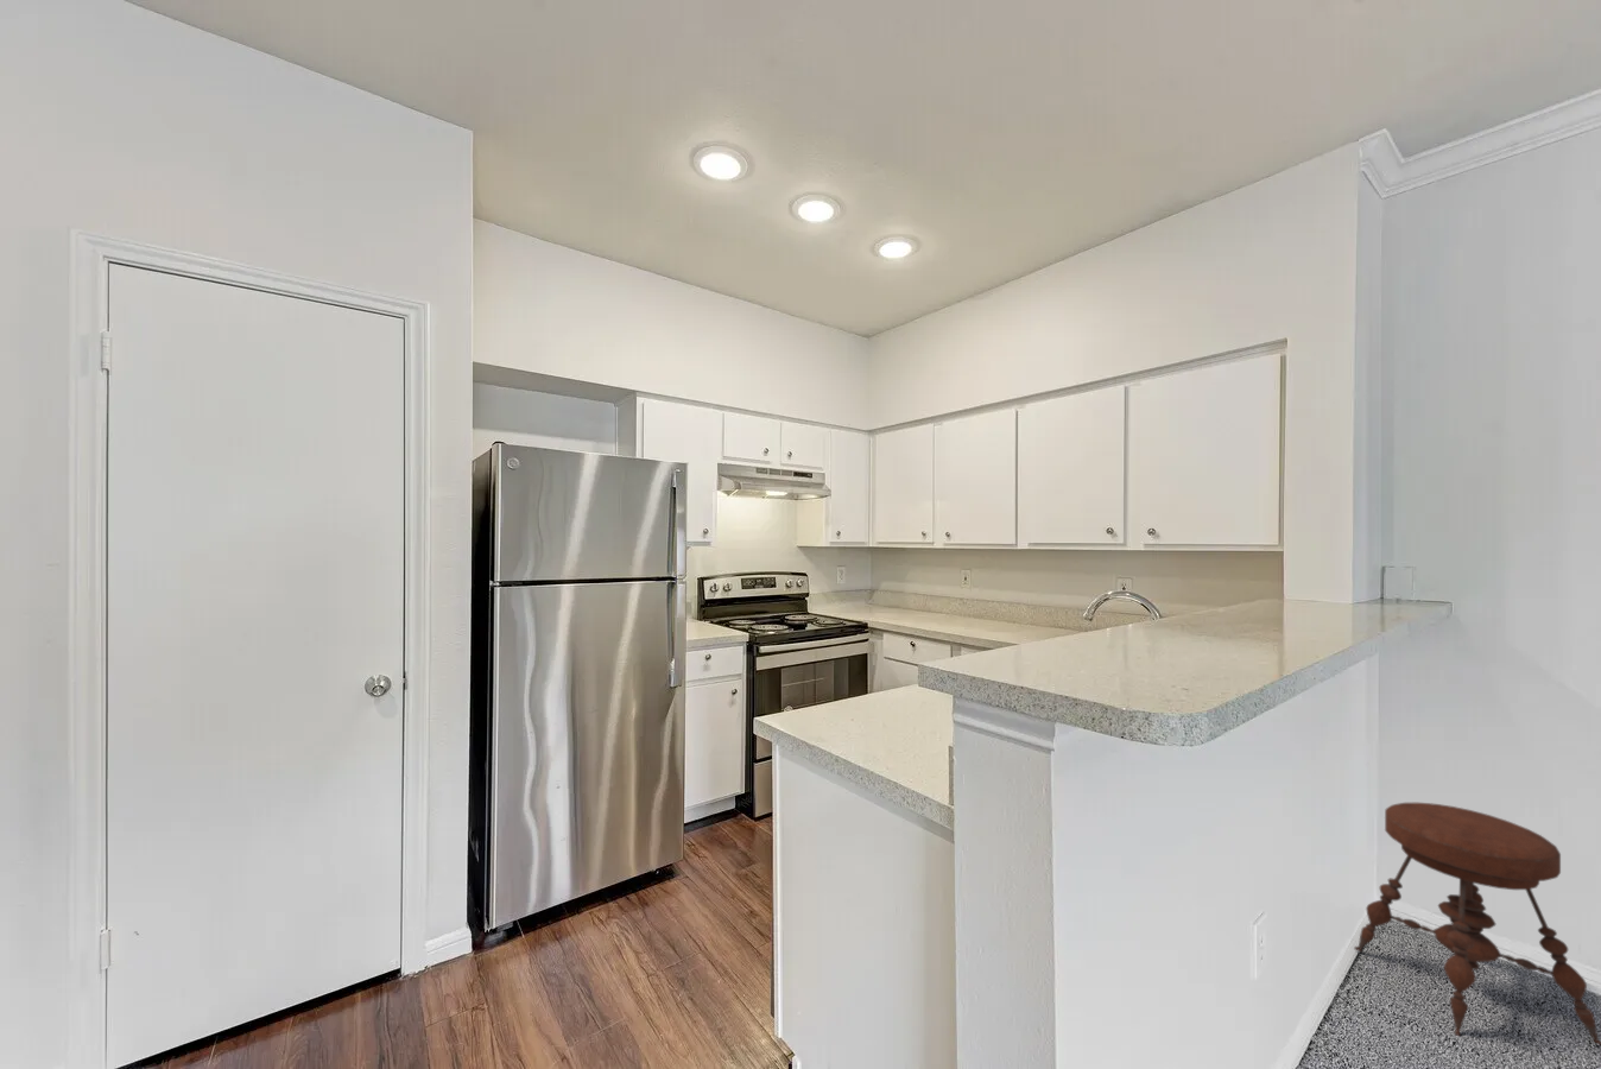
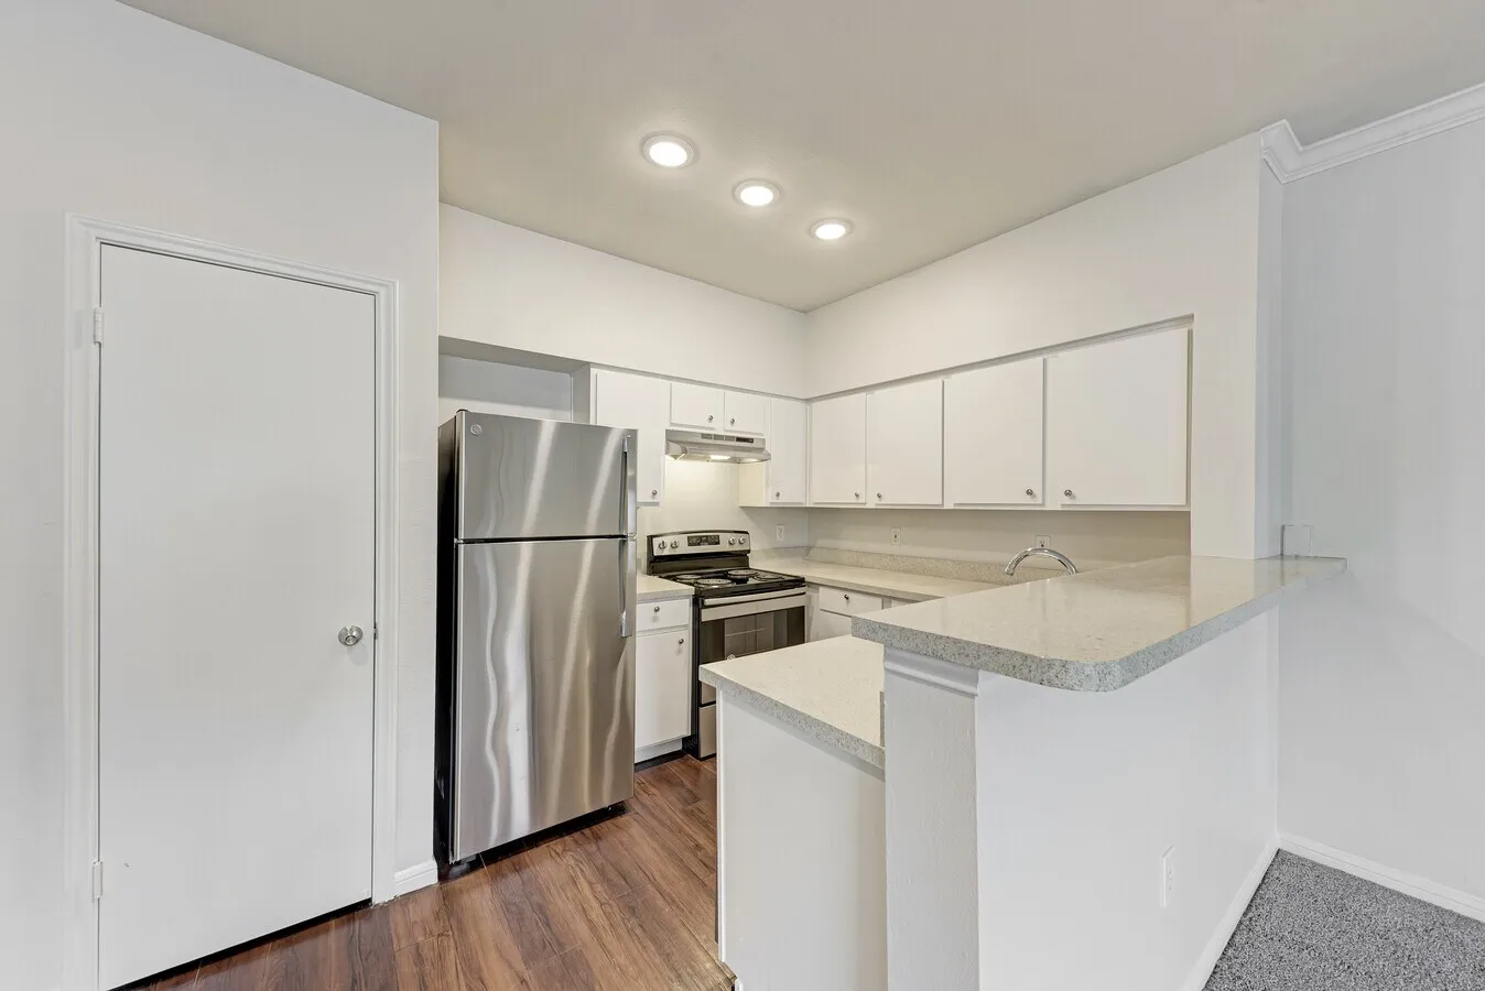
- stool (1466, 907)
